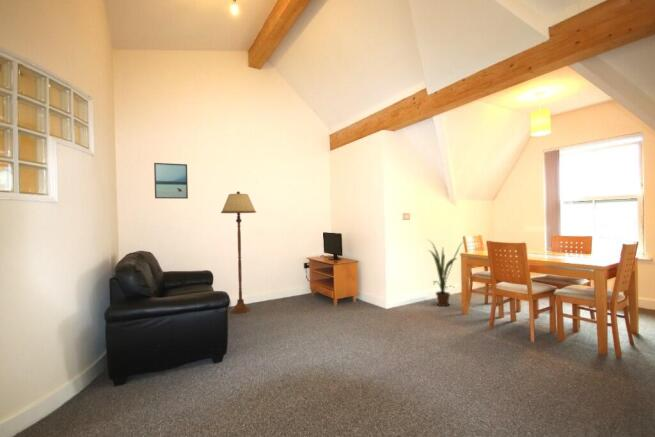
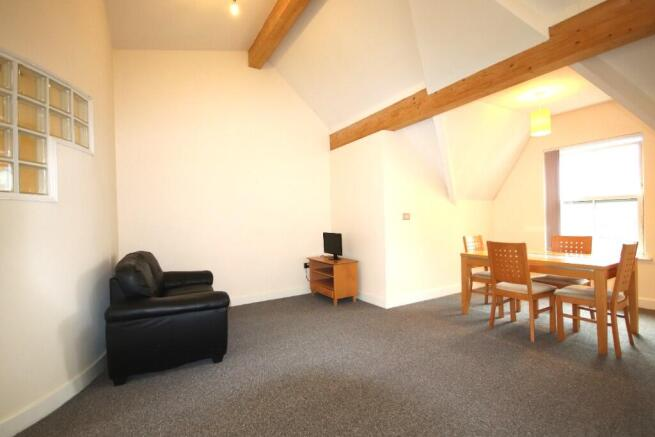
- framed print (171, 181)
- floor lamp (239, 251)
- house plant (439, 272)
